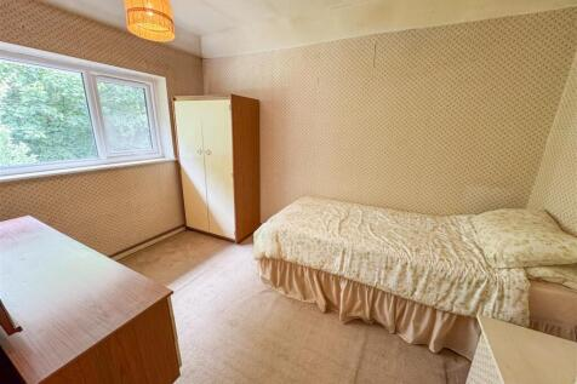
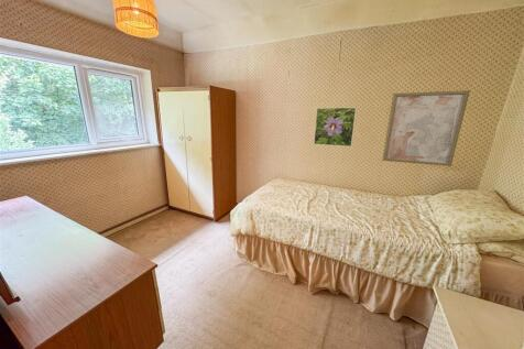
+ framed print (334, 127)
+ wall art (422, 129)
